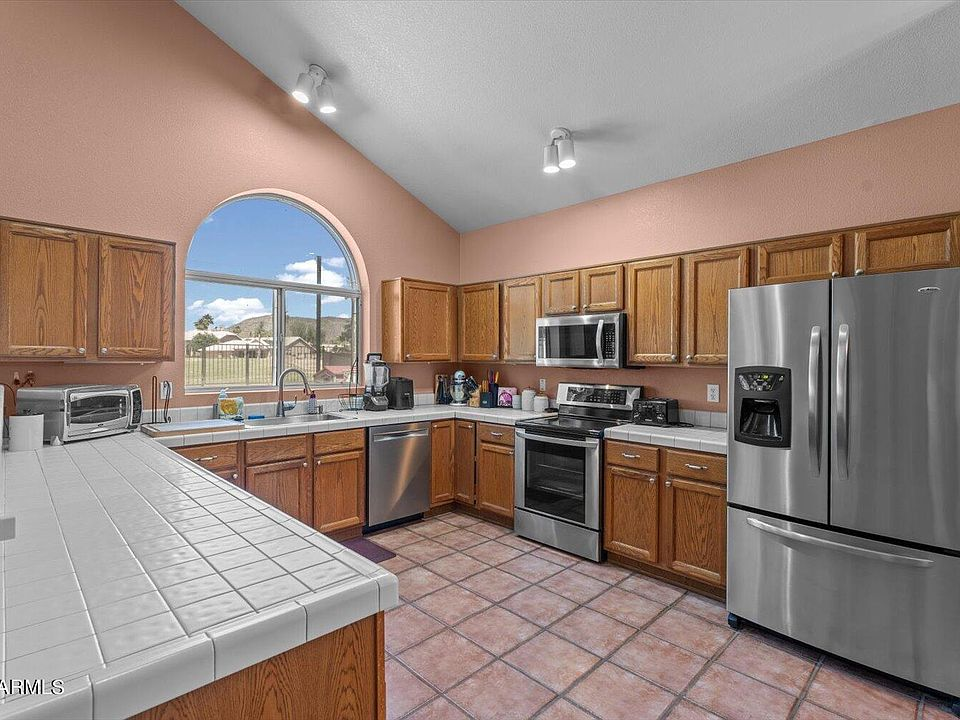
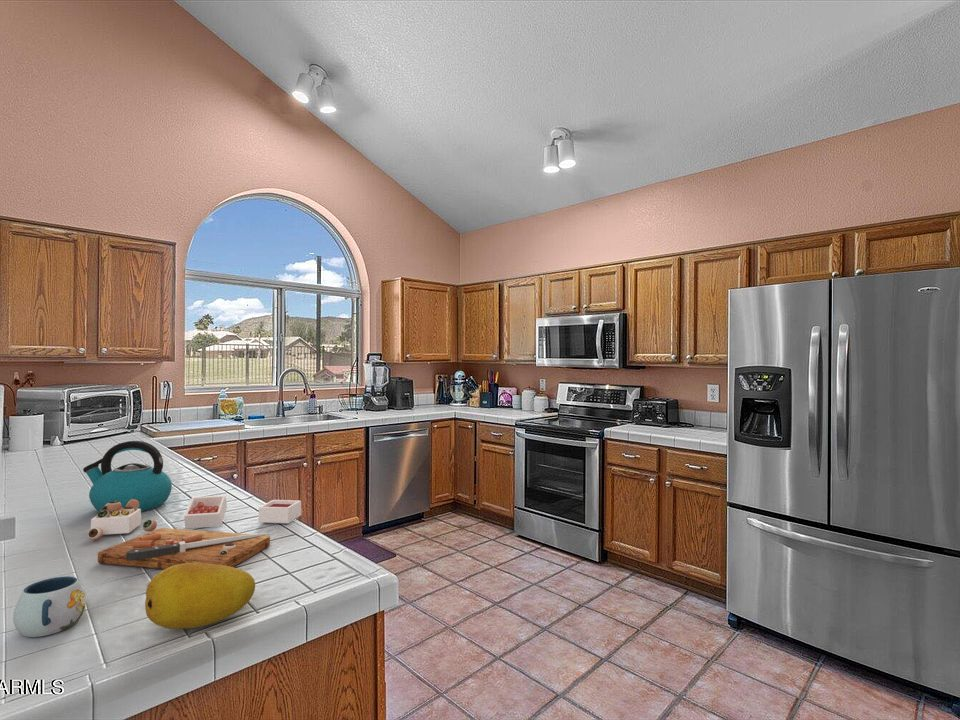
+ cutting board (186, 527)
+ kettle (126, 473)
+ fruit (203, 590)
+ mug (49, 608)
